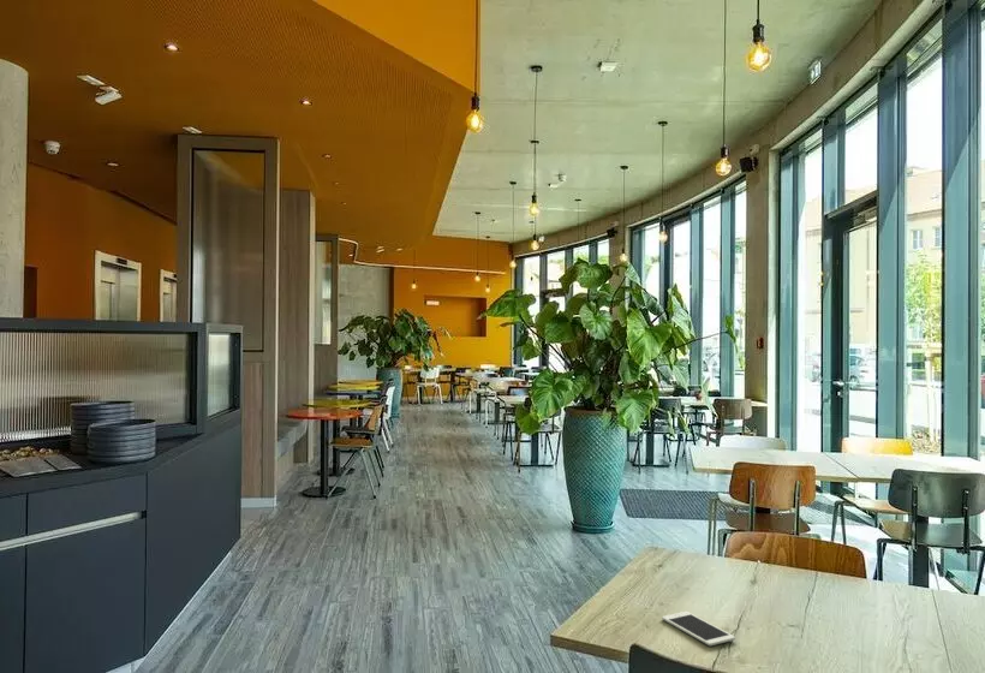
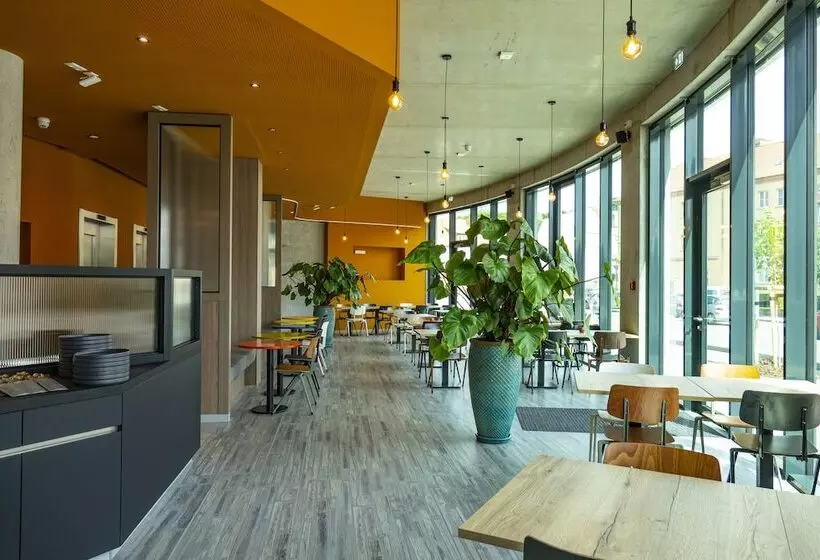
- cell phone (697, 627)
